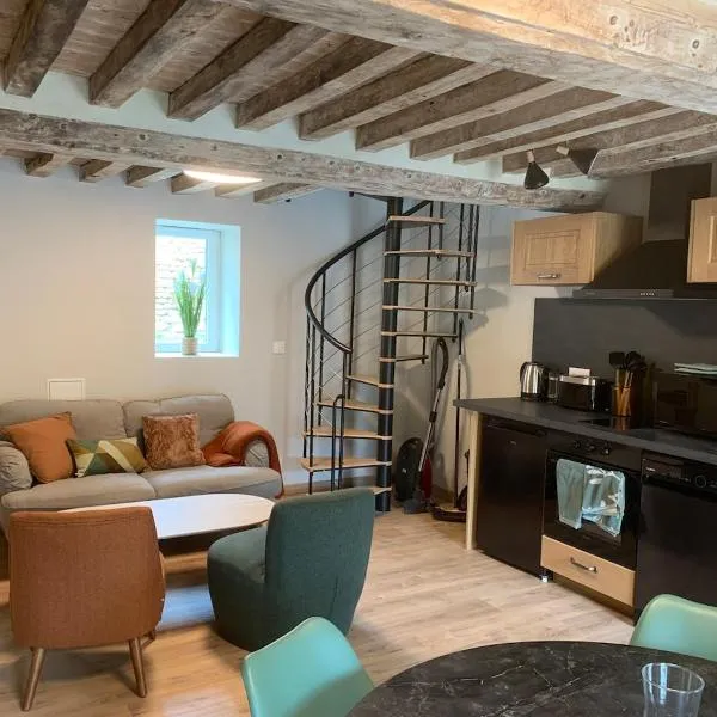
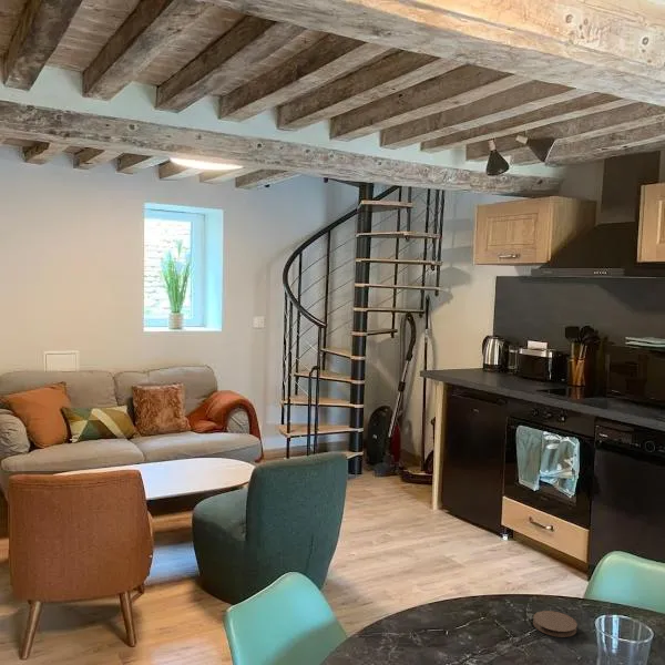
+ coaster (554, 623)
